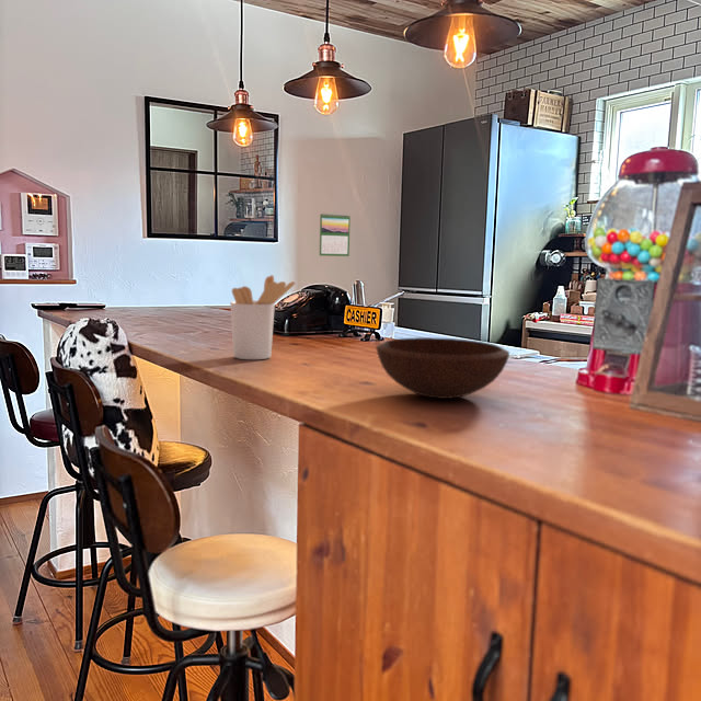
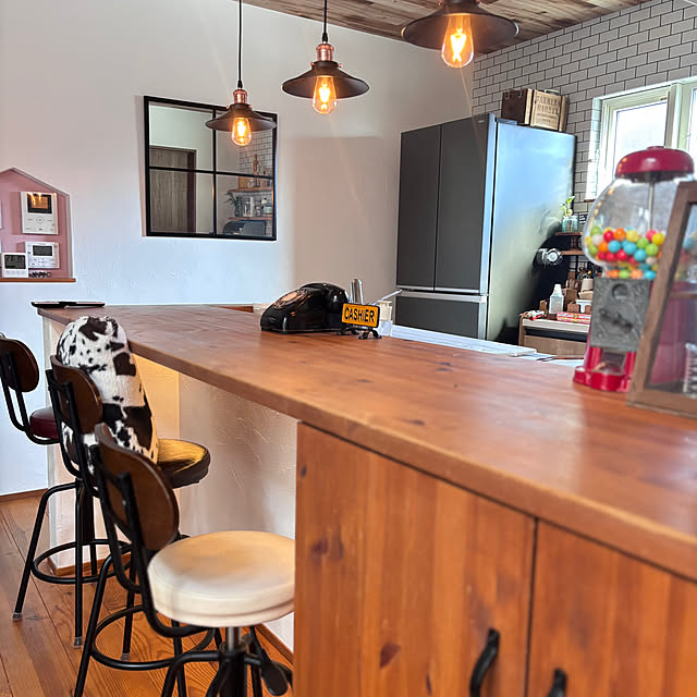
- utensil holder (261, 317)
- calendar (334, 234)
- bowl (440, 370)
